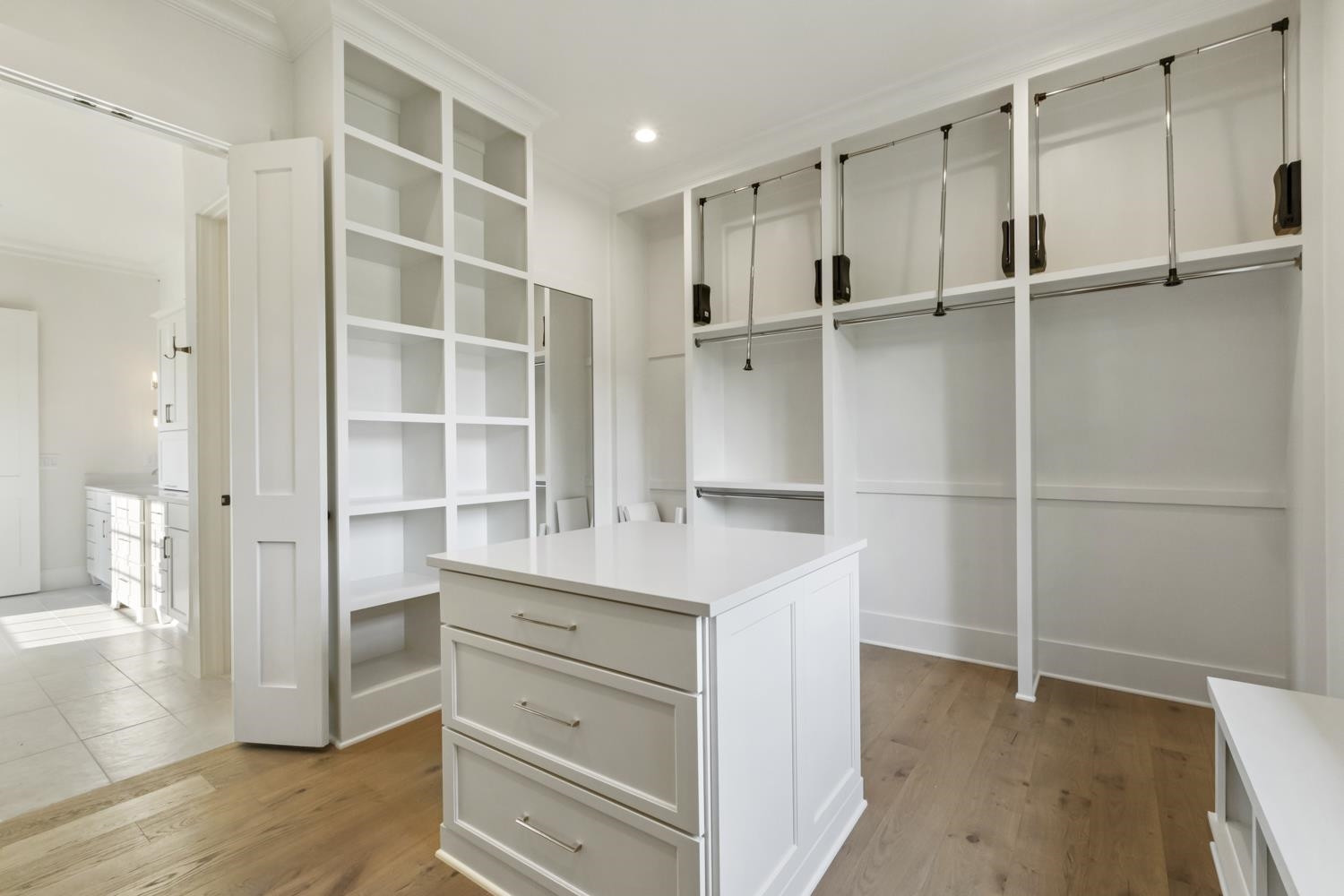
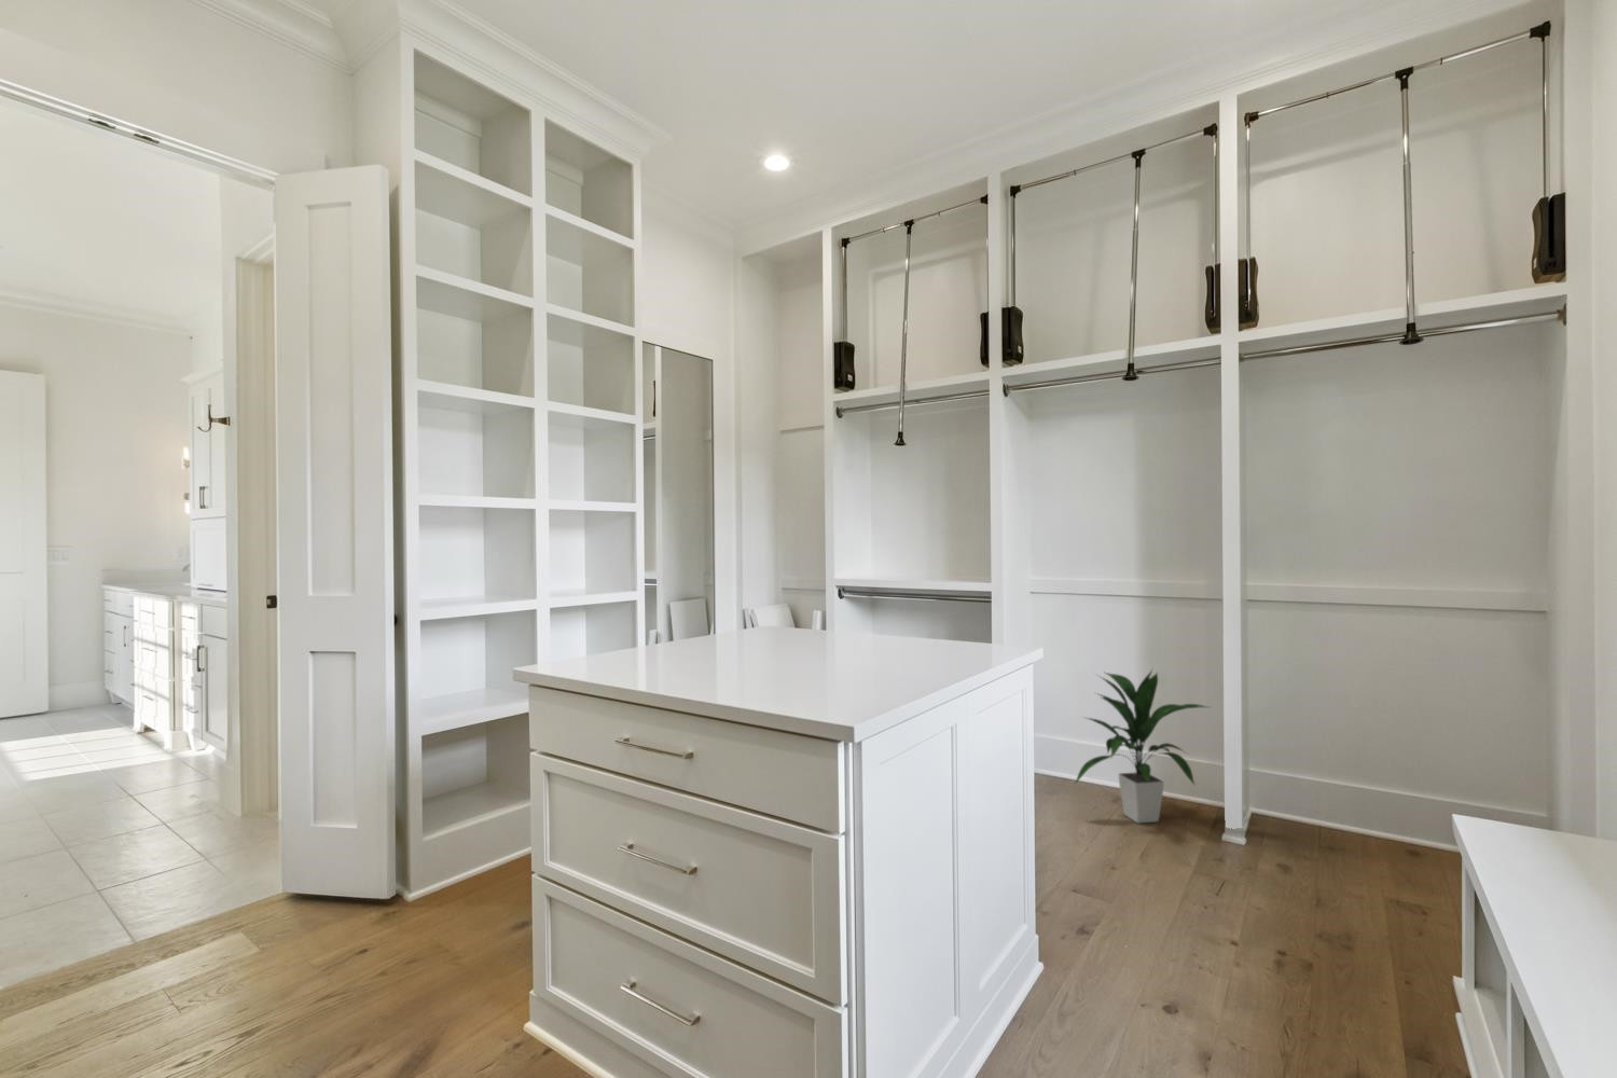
+ indoor plant (1133, 741)
